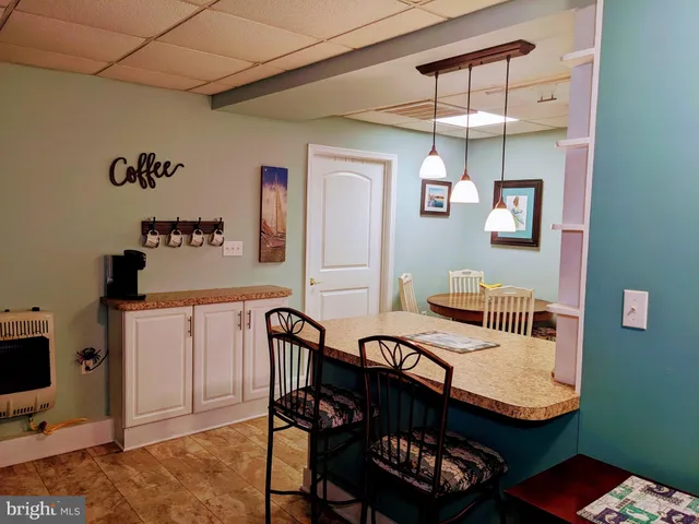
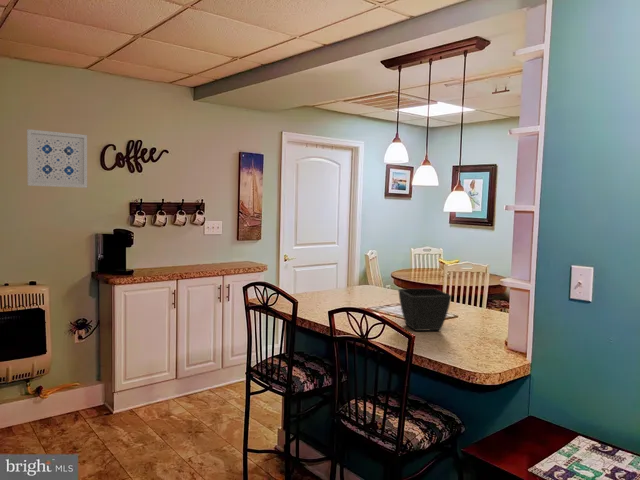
+ wall art (58, 159)
+ flower pot (423, 309)
